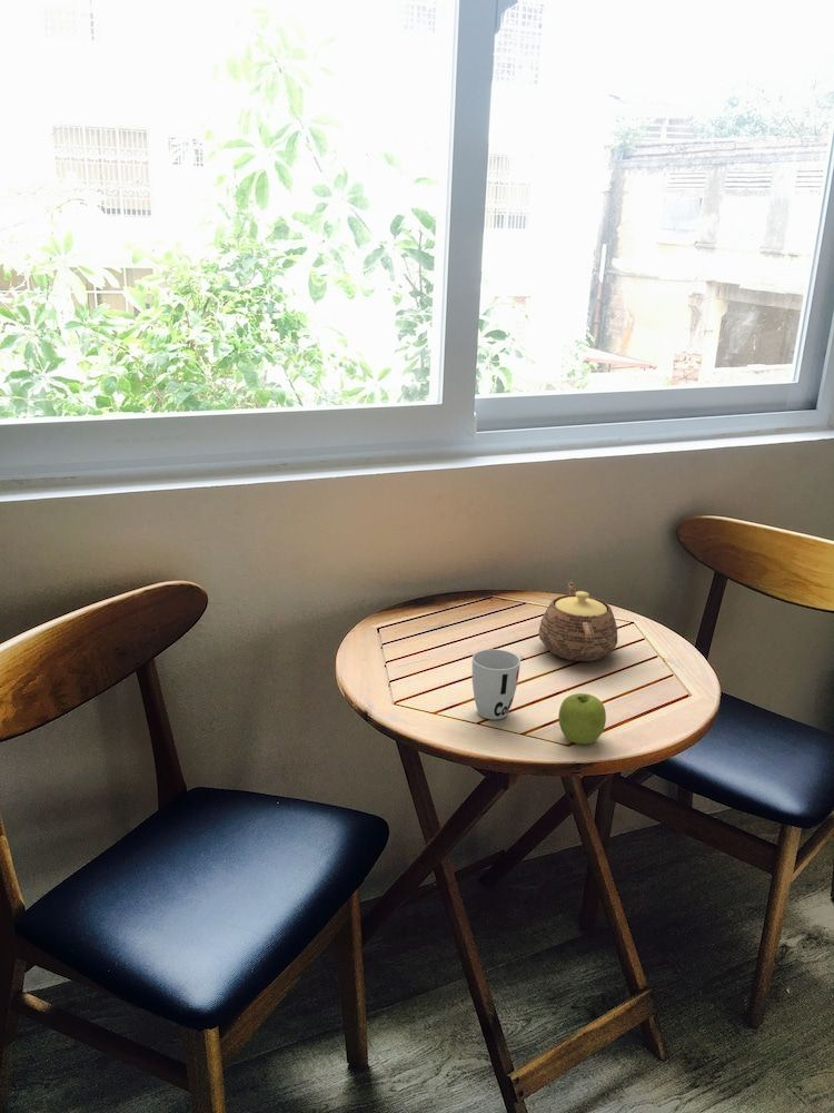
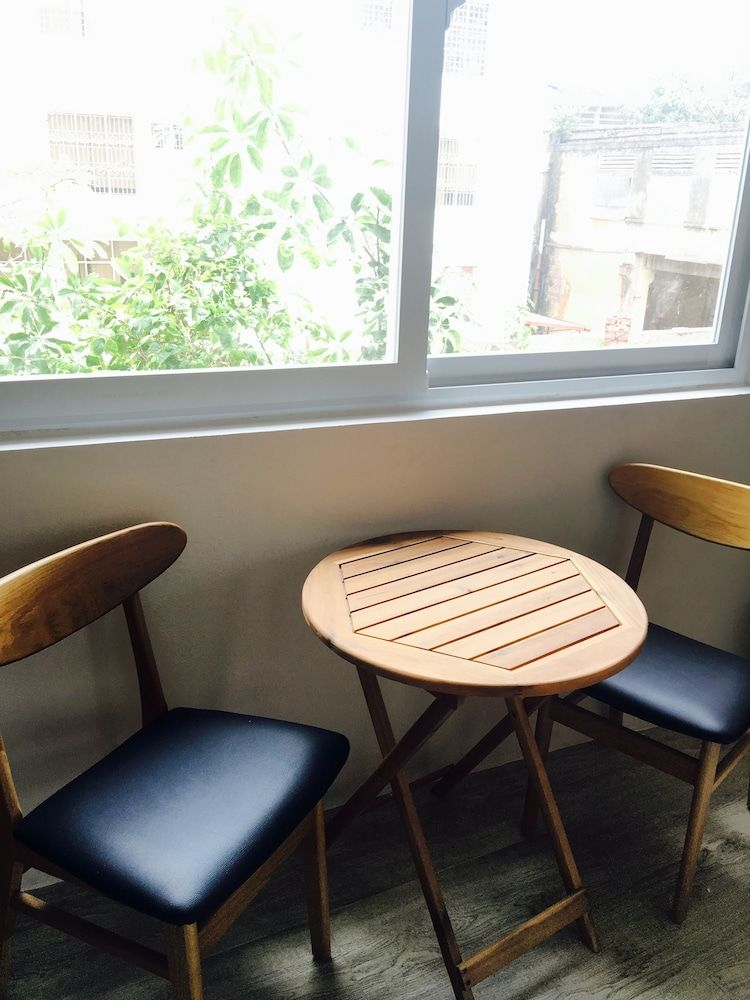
- fruit (582, 716)
- teapot (578, 620)
- cup (494, 686)
